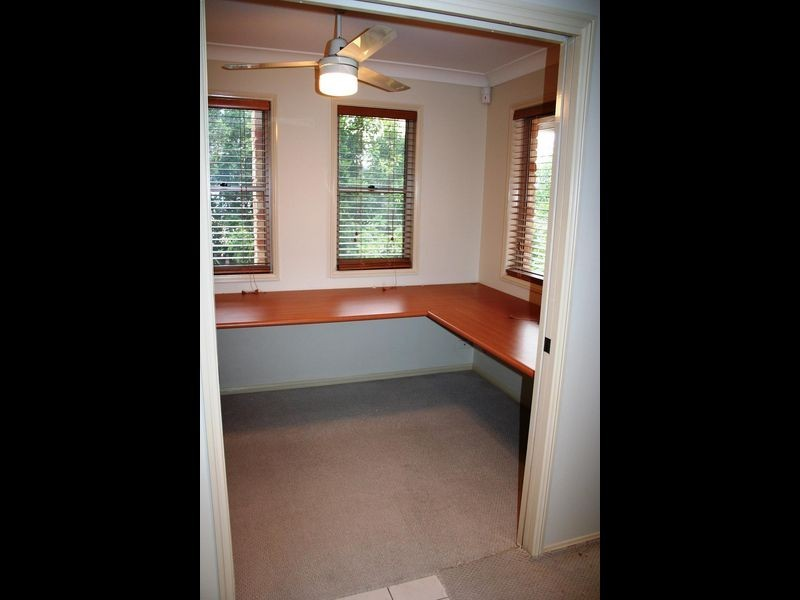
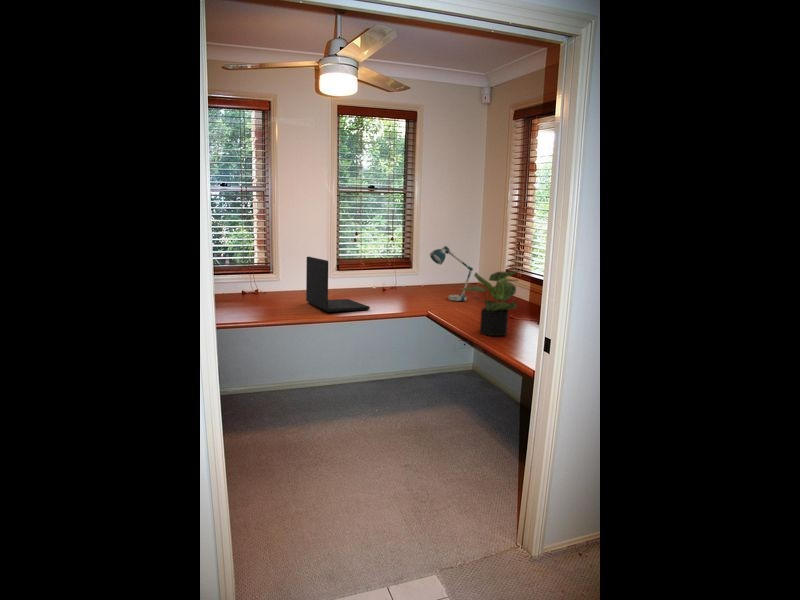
+ laptop (327, 282)
+ desk lamp (441, 263)
+ potted plant (494, 300)
